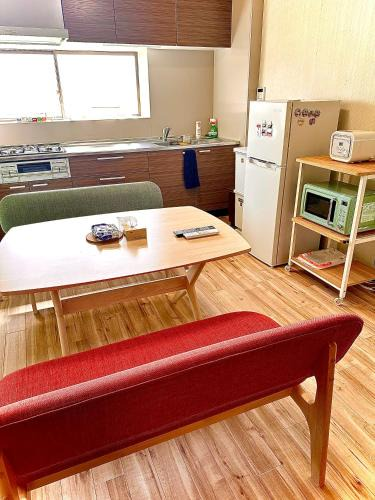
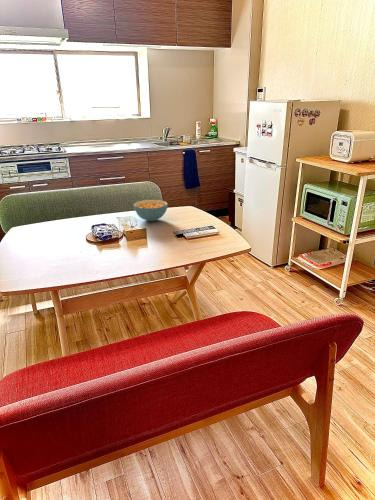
+ cereal bowl (151, 211)
